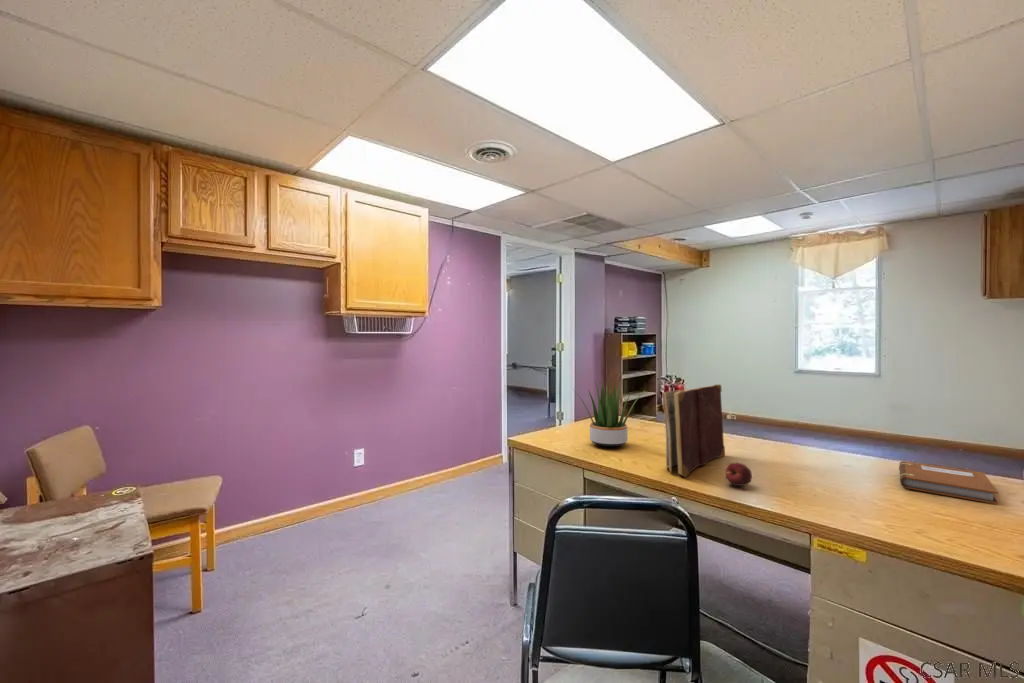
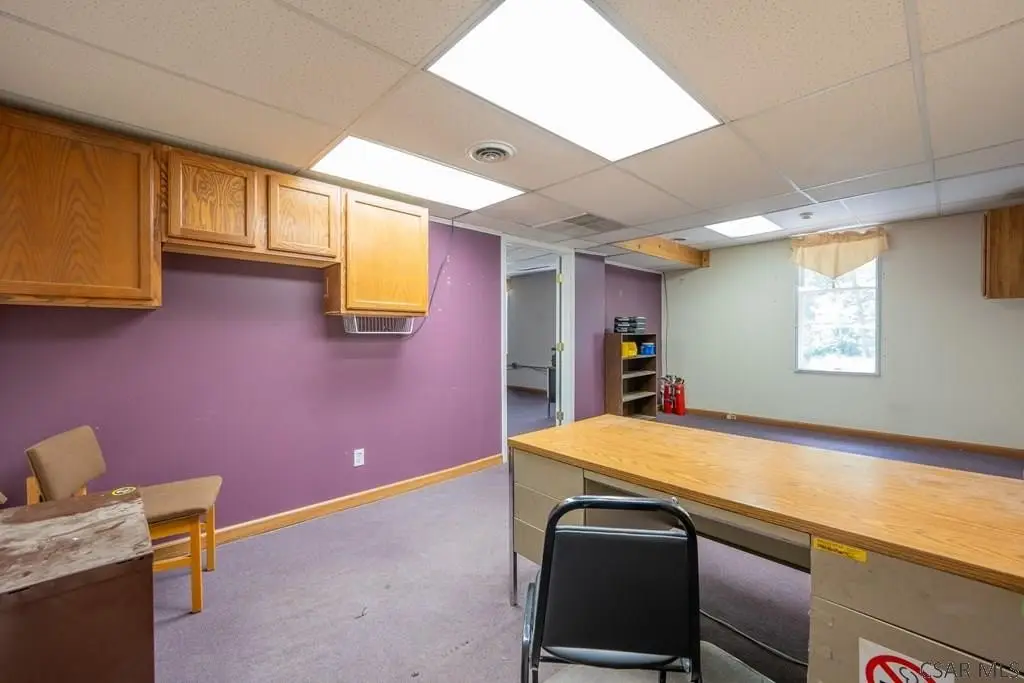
- potted plant (608, 412)
- apple (738, 473)
- notebook (942, 479)
- book (690, 424)
